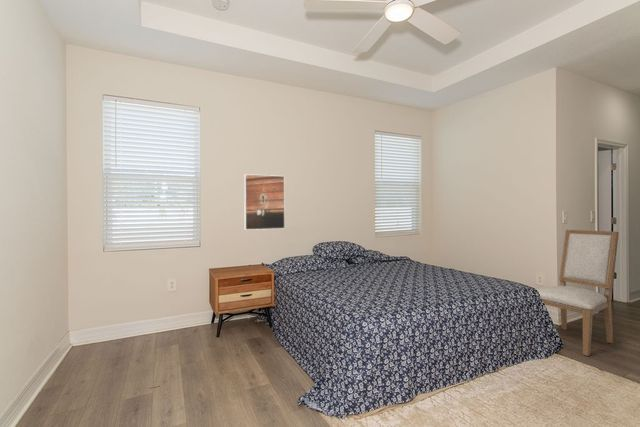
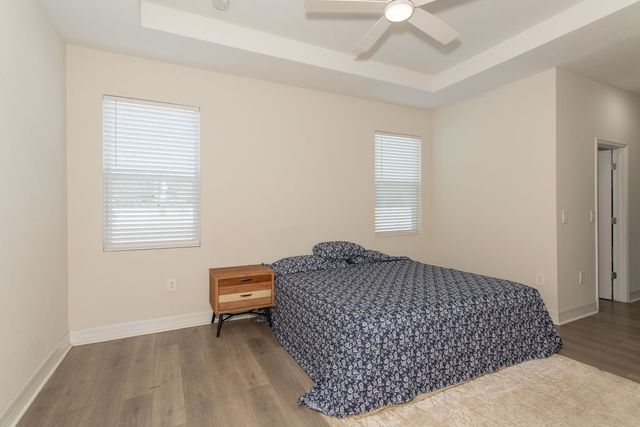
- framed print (265, 202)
- chair (573, 287)
